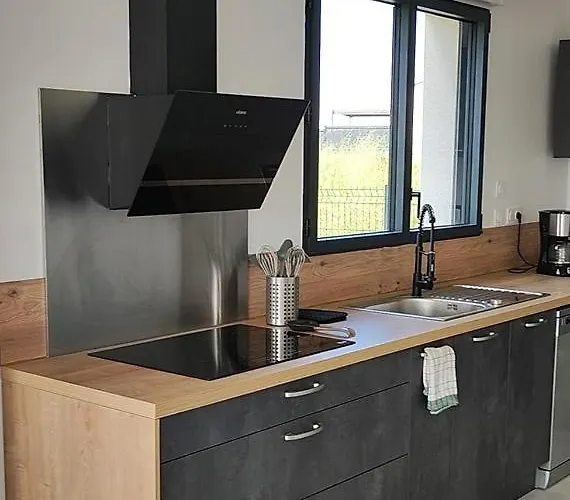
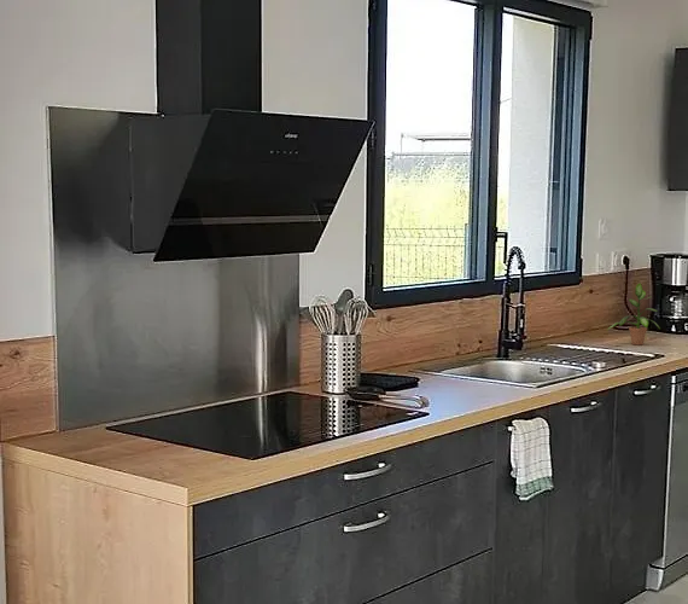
+ potted plant (634, 315)
